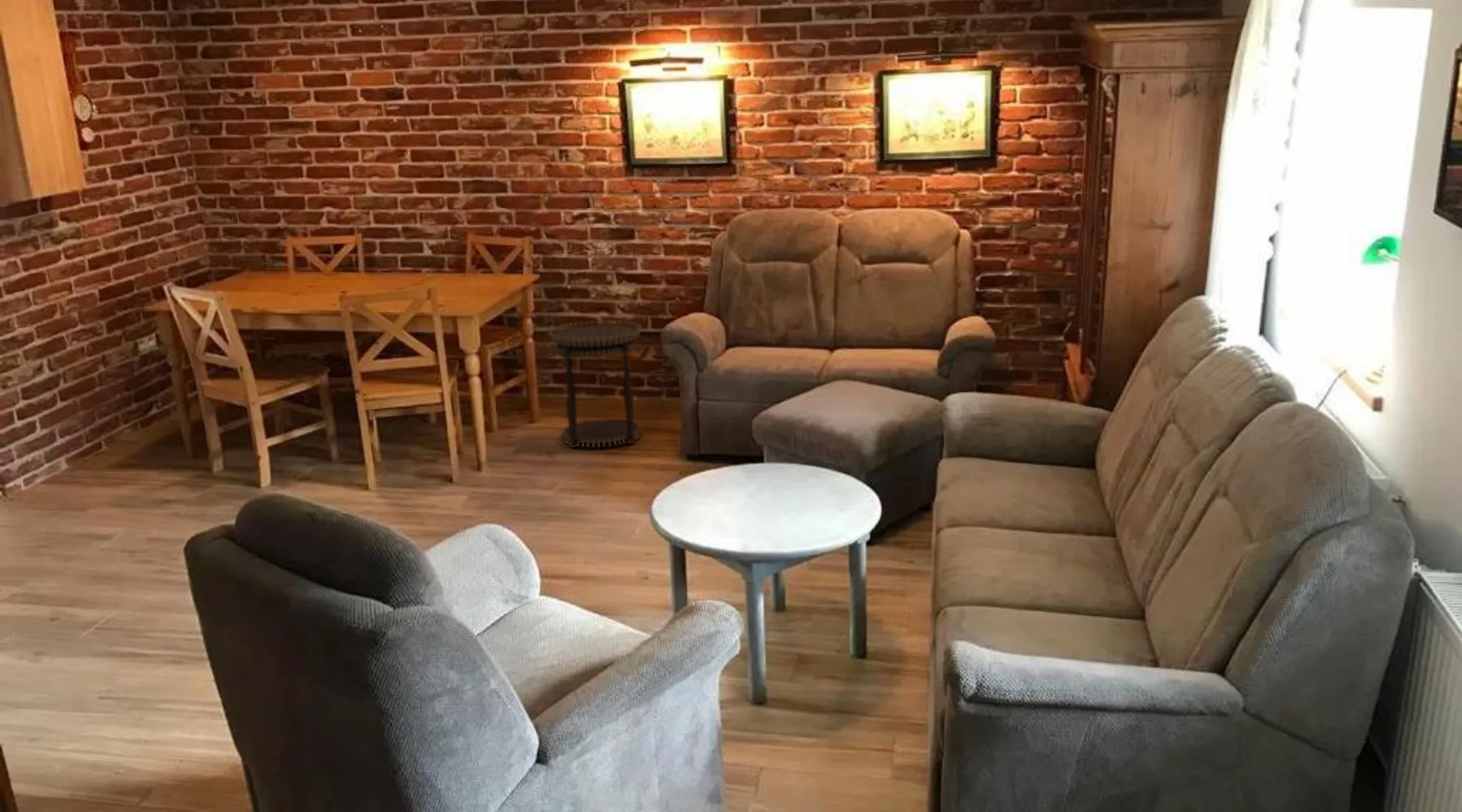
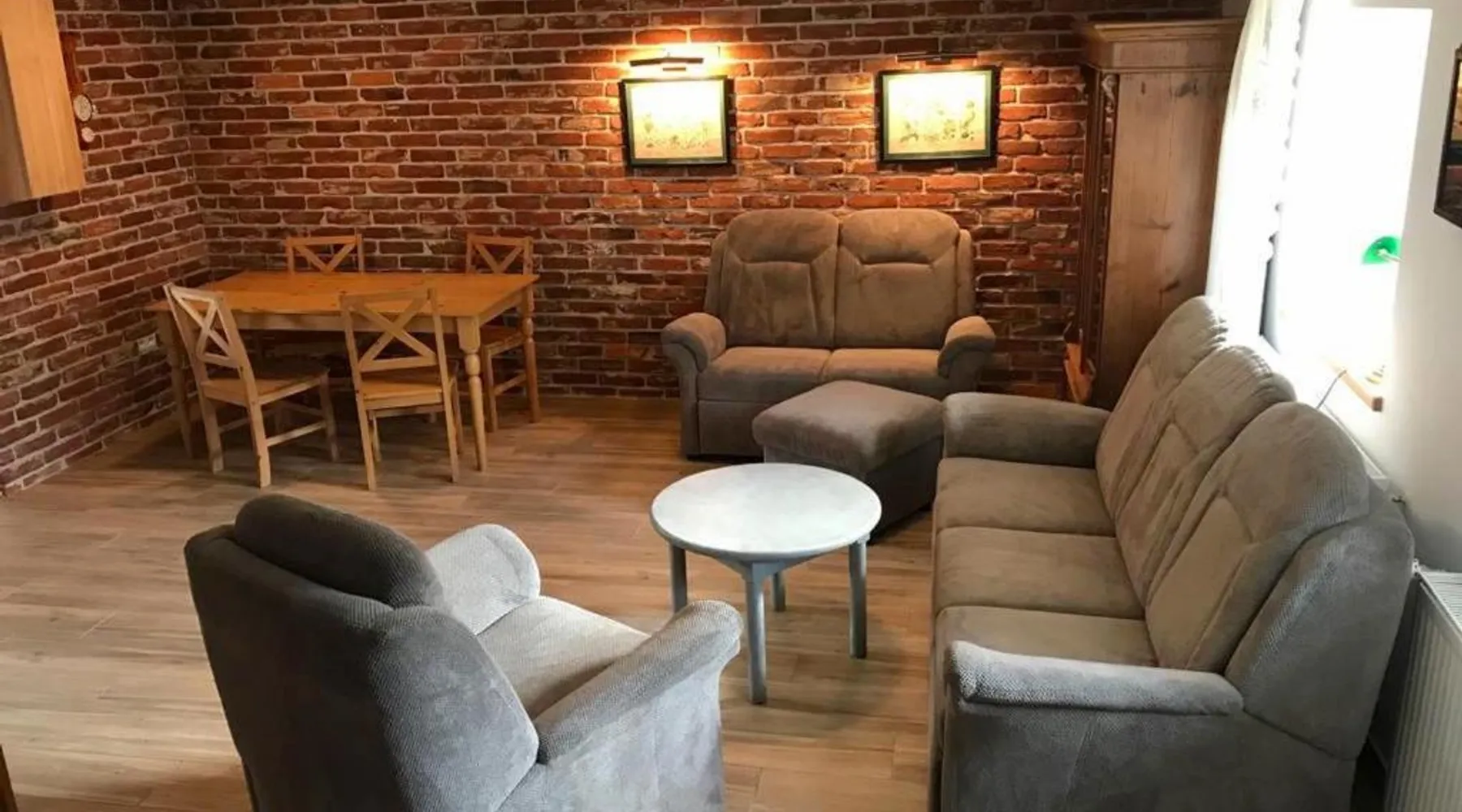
- side table (575, 387)
